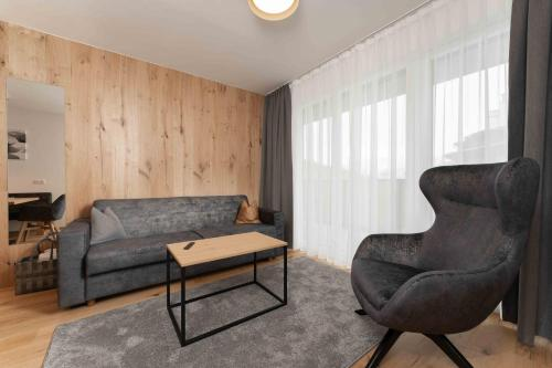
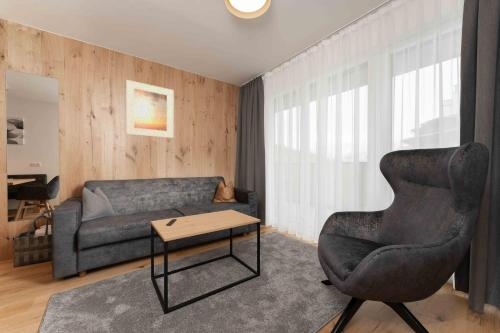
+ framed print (151, 110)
